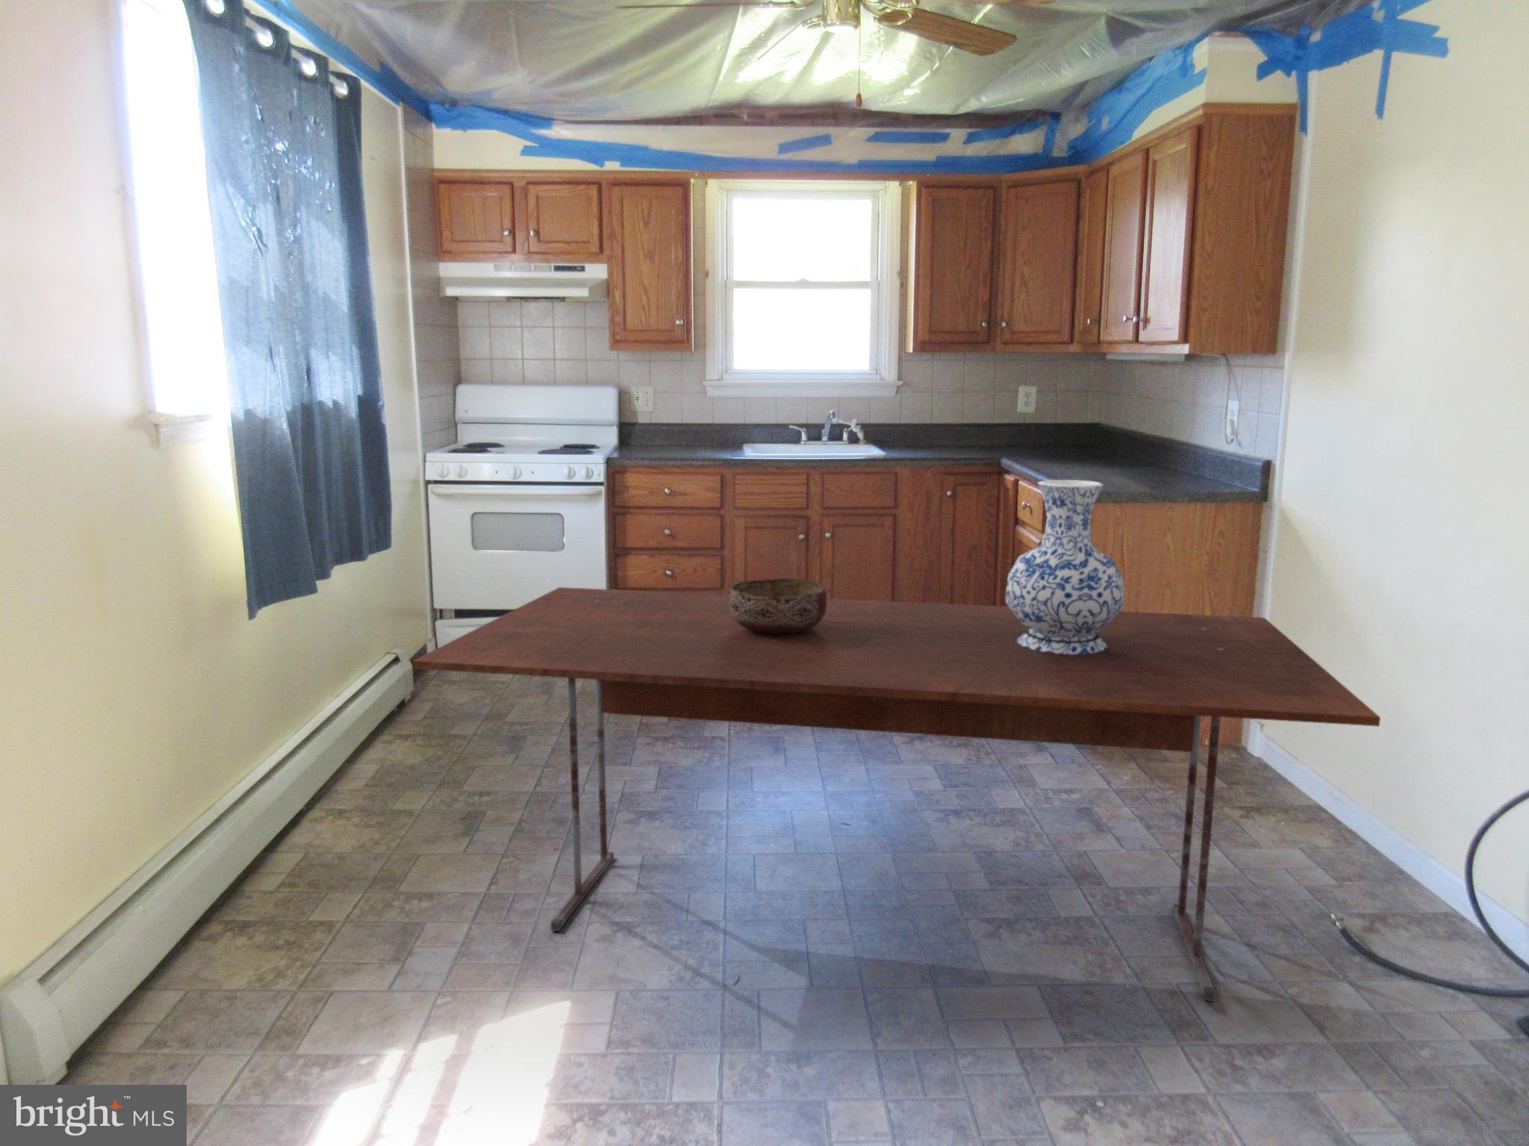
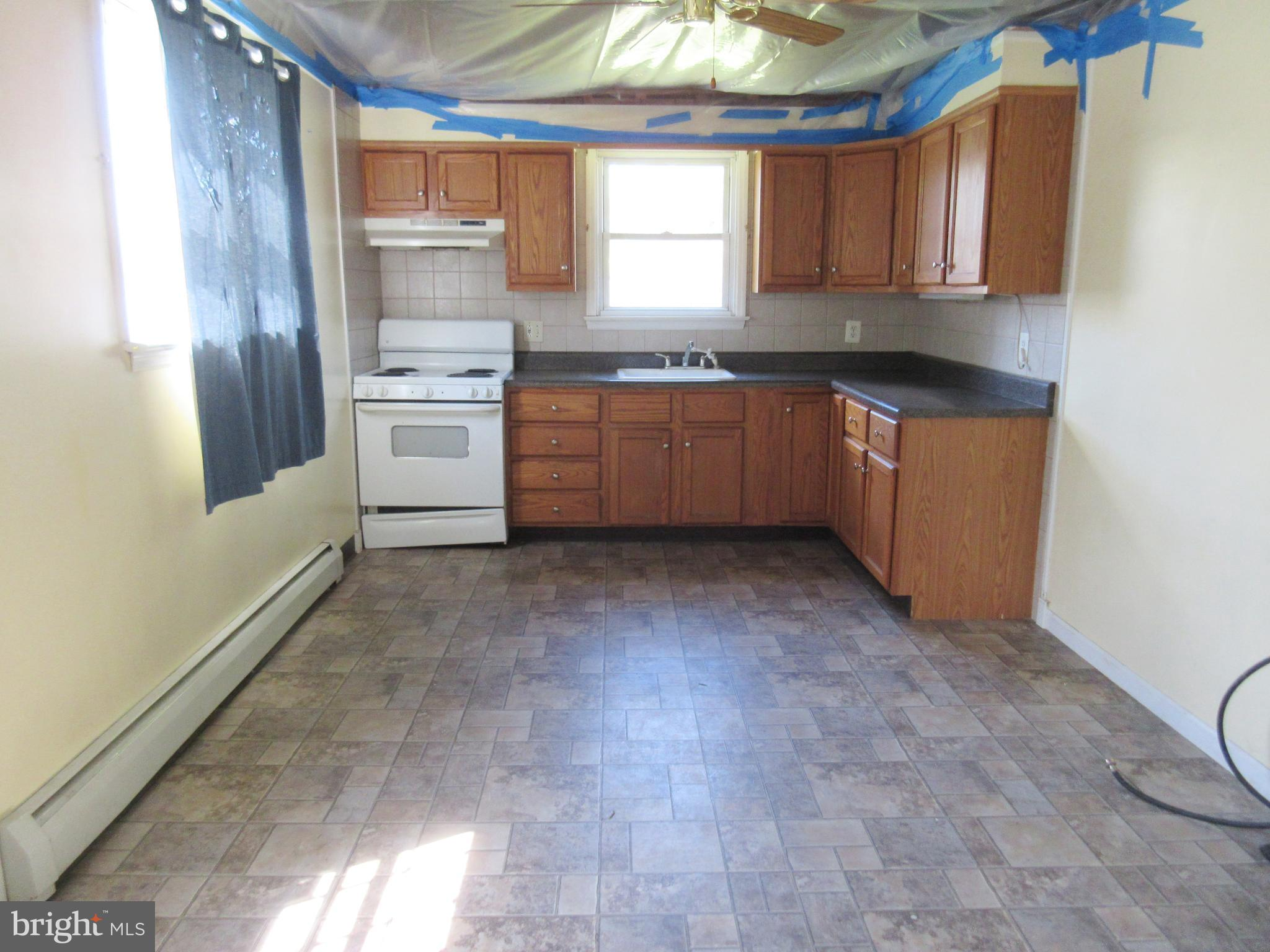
- vase (1065, 561)
- bowl (778, 606)
- dining table (879, 731)
